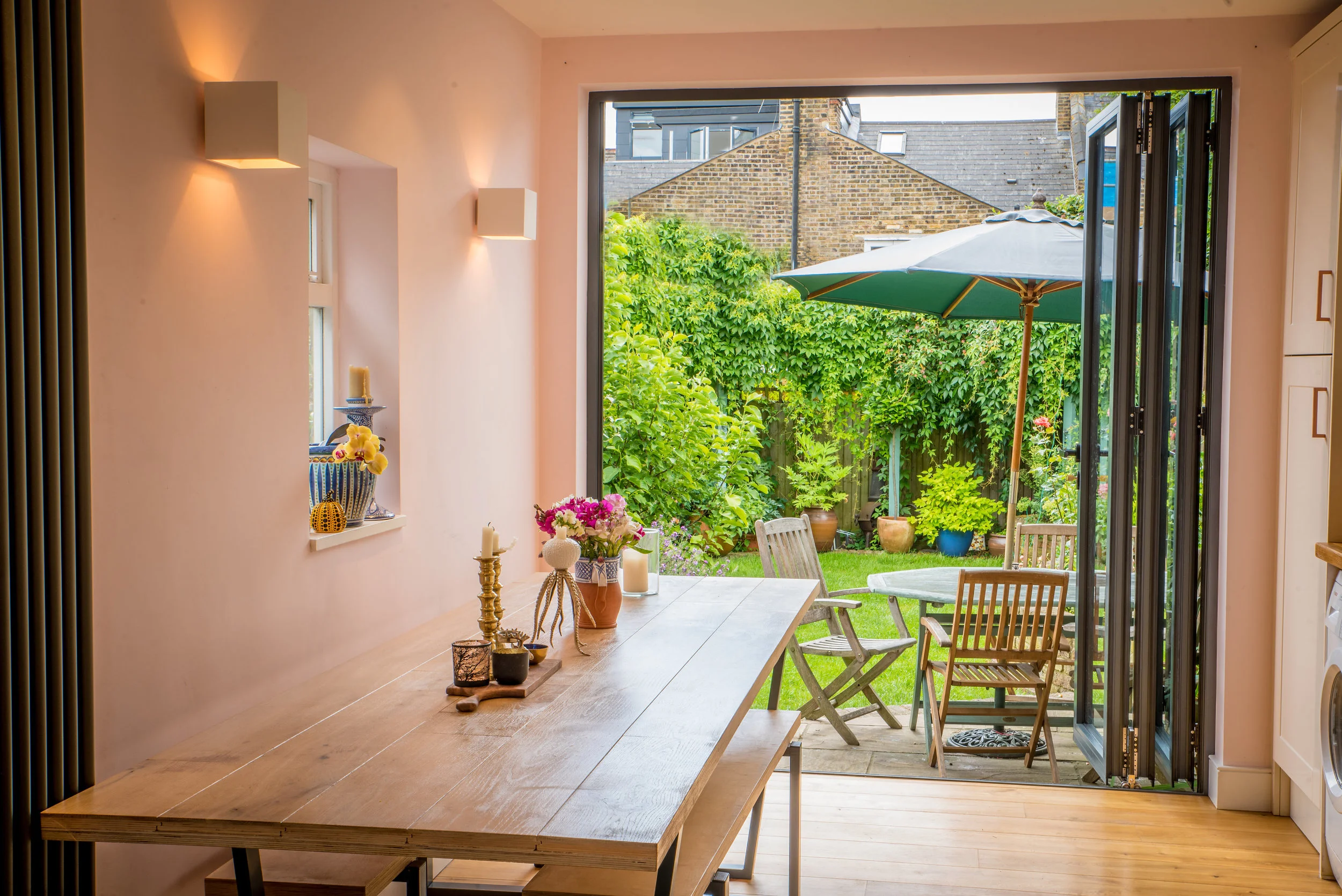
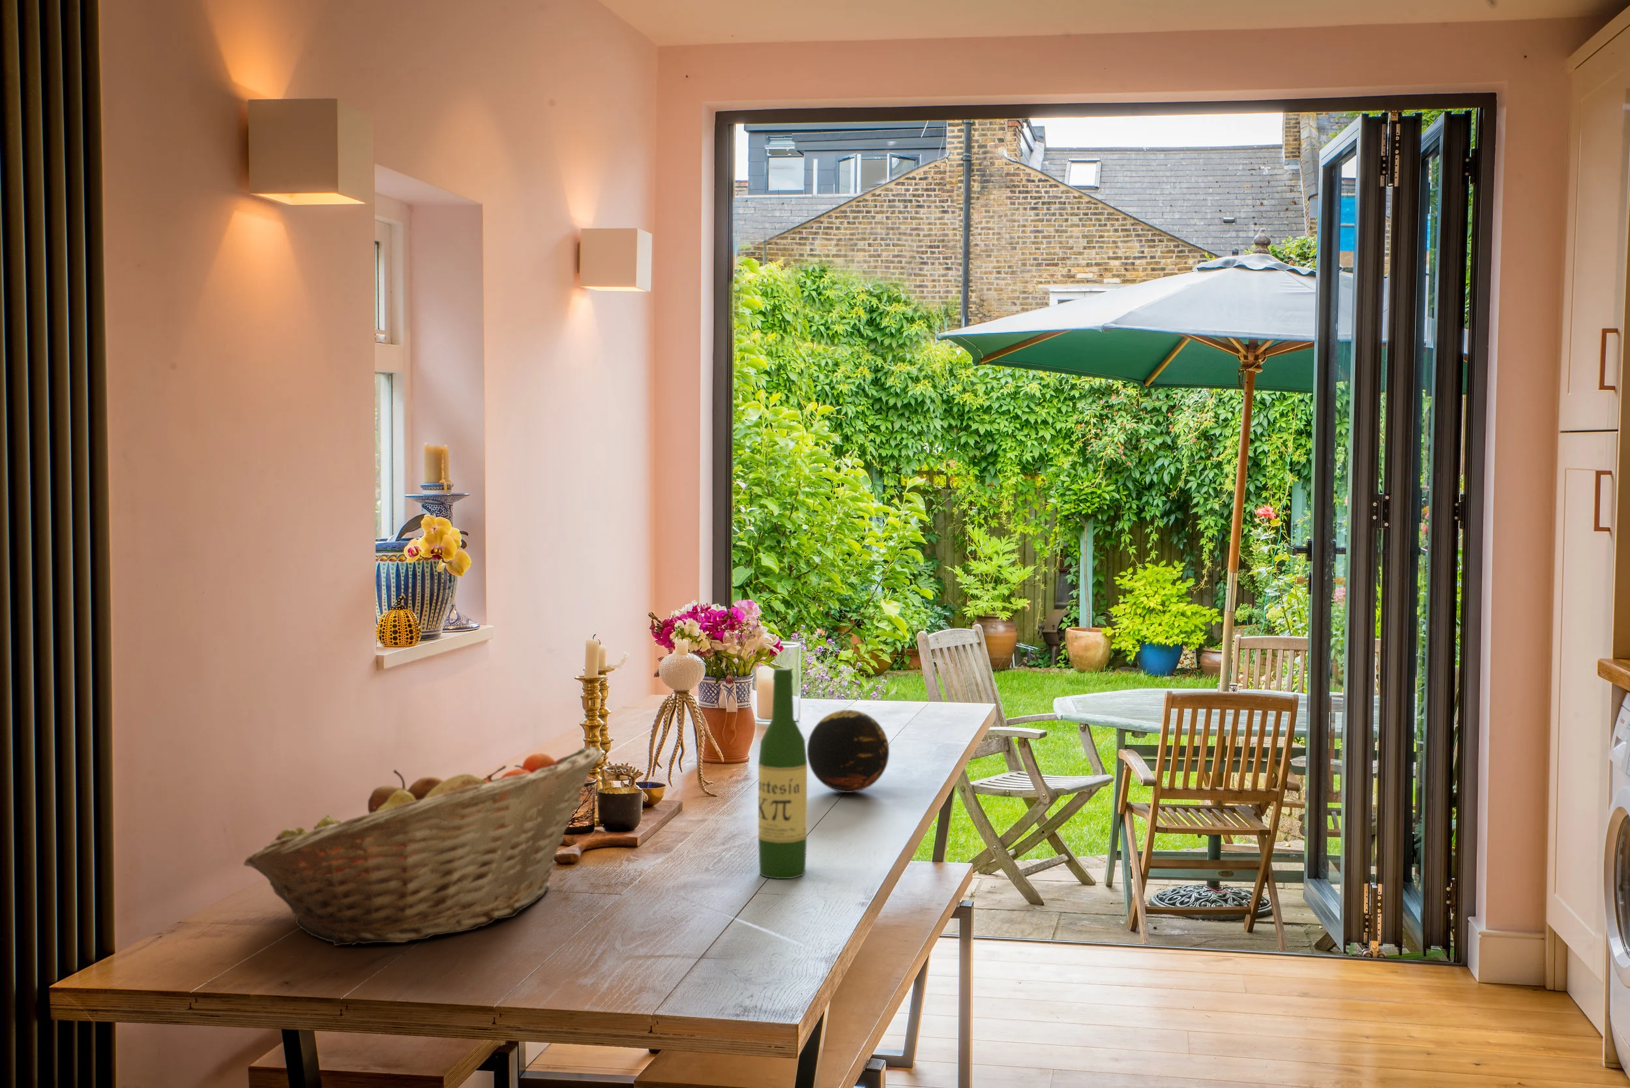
+ decorative orb (848, 750)
+ wine bottle (782, 771)
+ fruit basket (437, 831)
